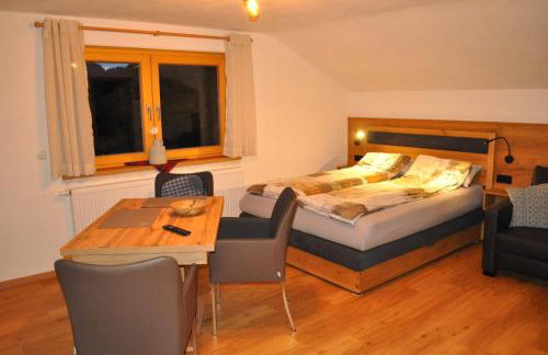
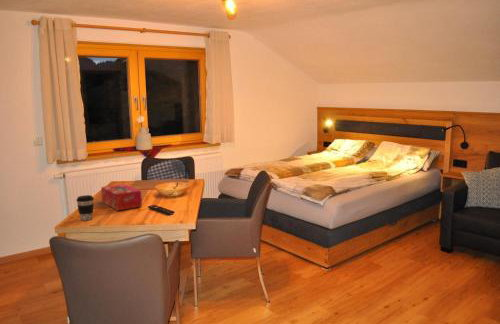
+ coffee cup (85, 207)
+ tissue box (121, 196)
